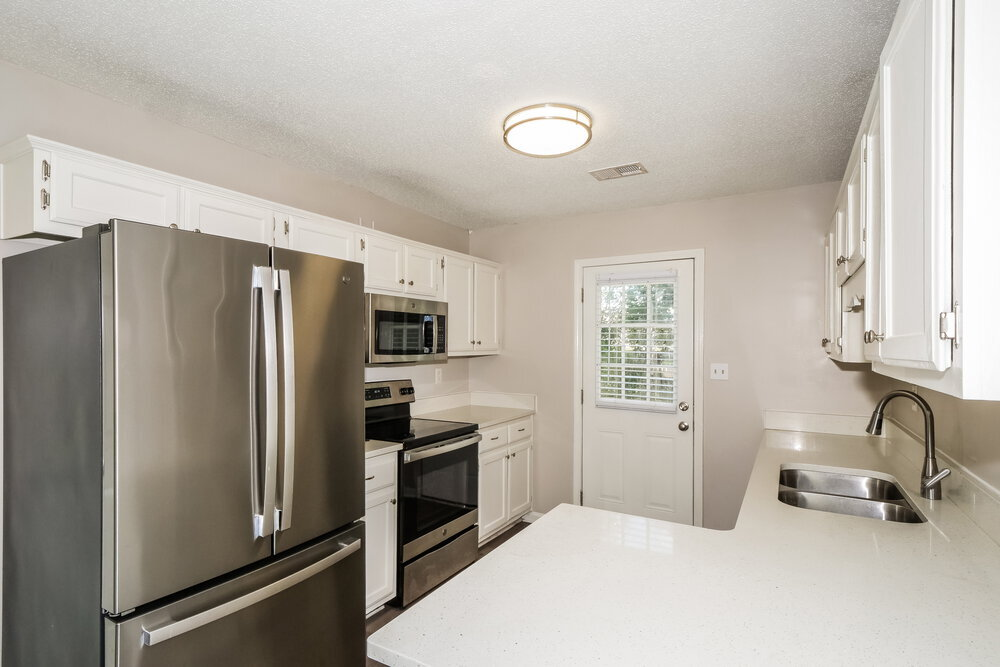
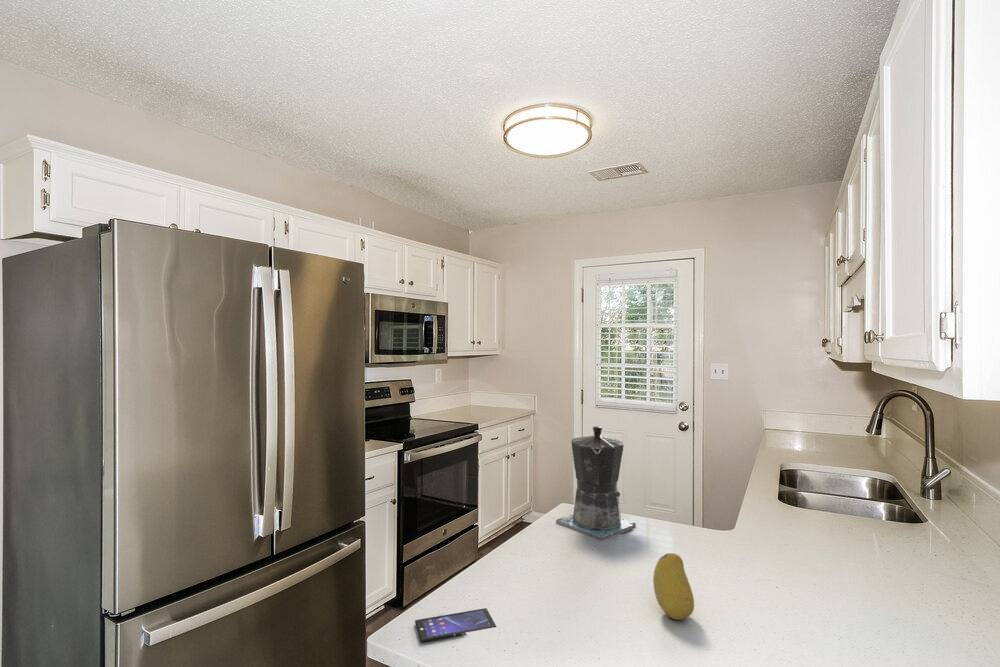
+ coffee maker (596, 475)
+ smartphone (455, 624)
+ fruit (673, 584)
